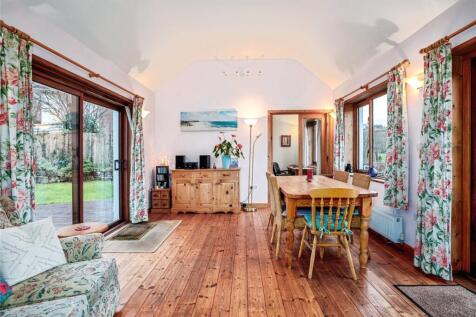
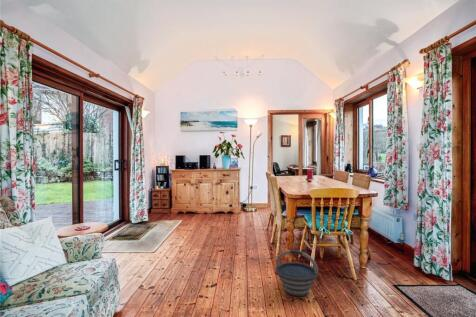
+ bucket (296, 270)
